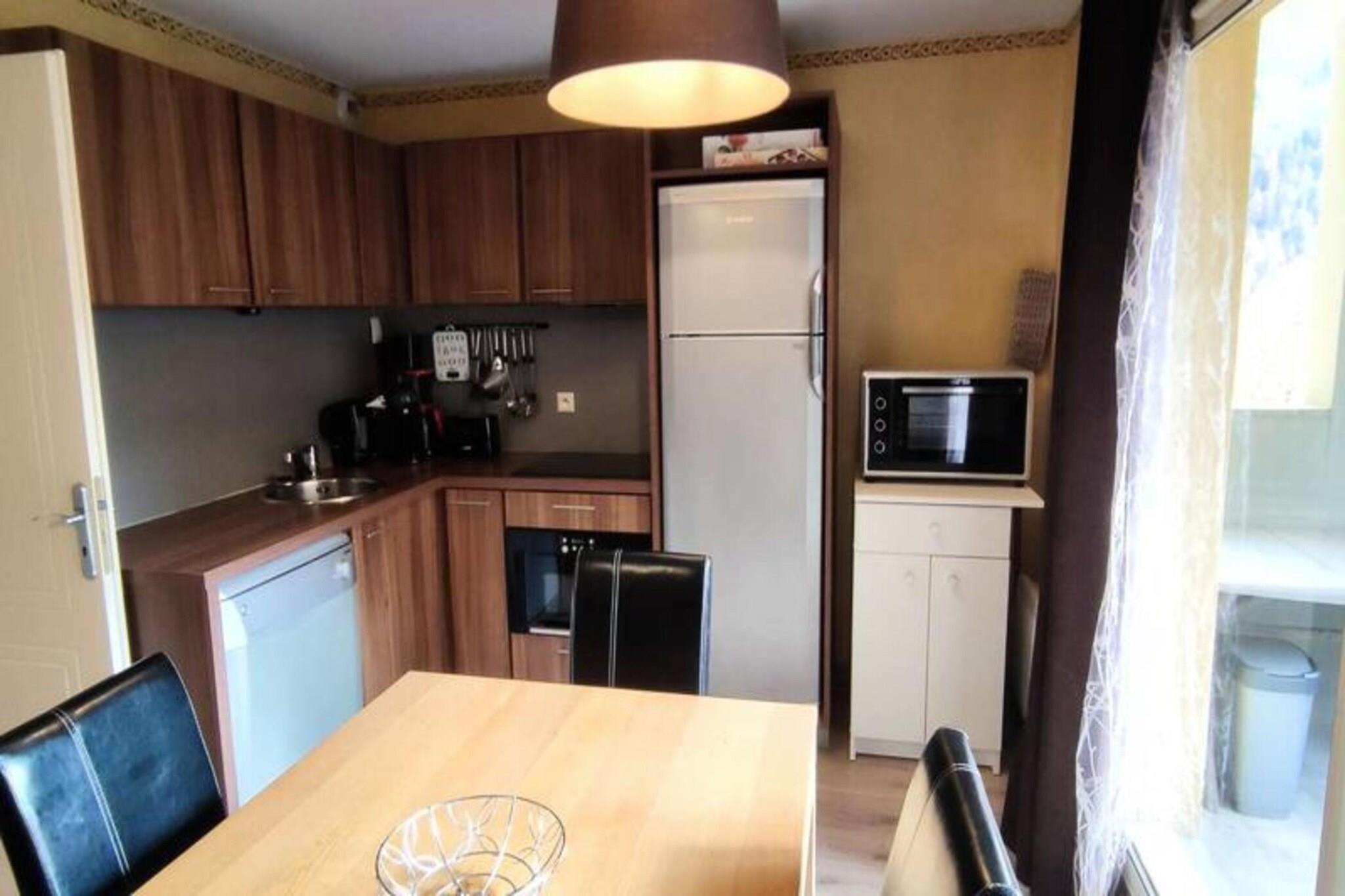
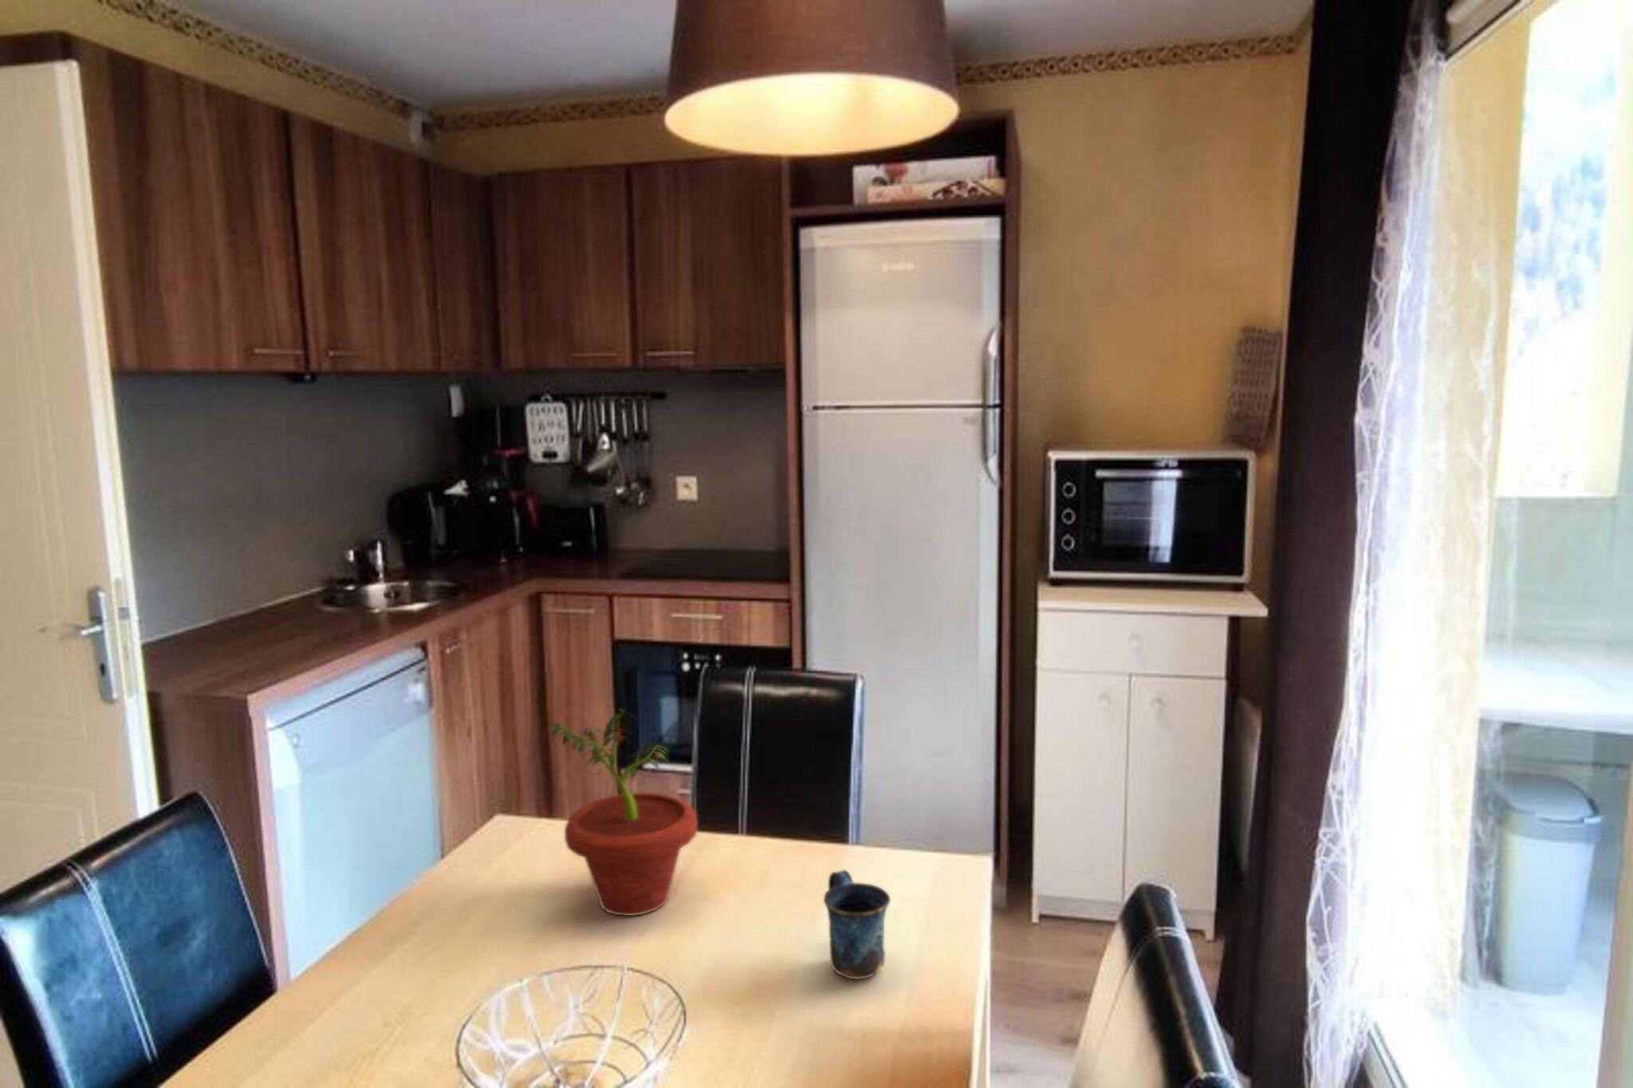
+ potted plant (625, 801)
+ mug (857, 923)
